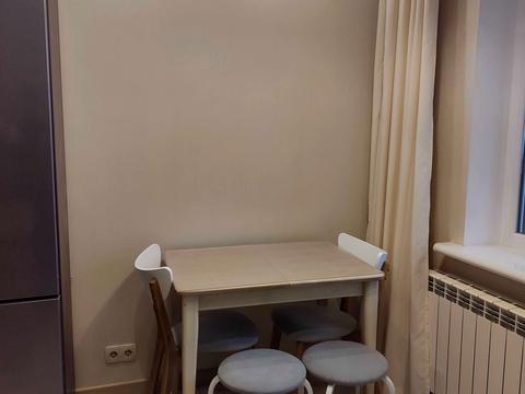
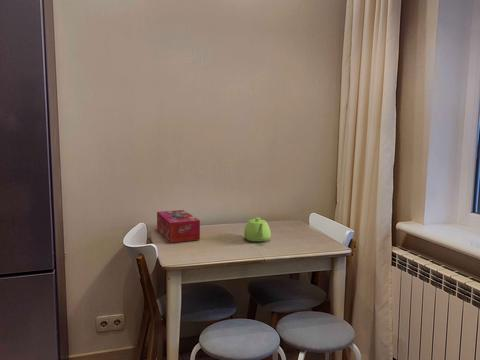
+ tissue box (177, 225)
+ teapot (257, 229)
